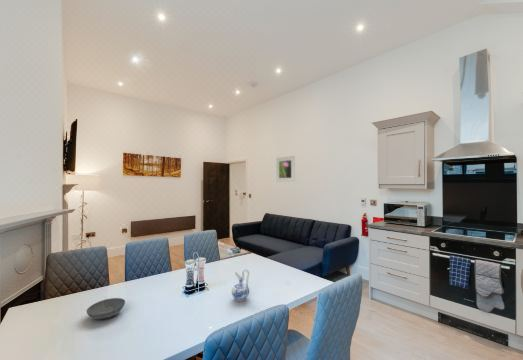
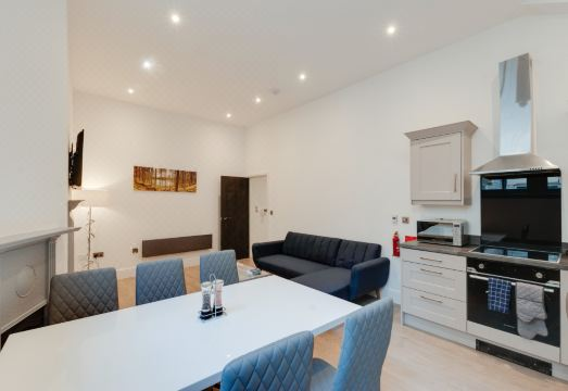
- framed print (285, 169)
- ceramic pitcher (240, 284)
- bowl (106, 310)
